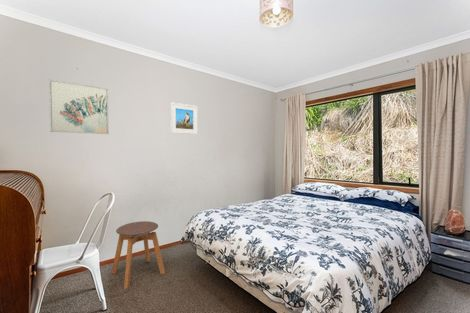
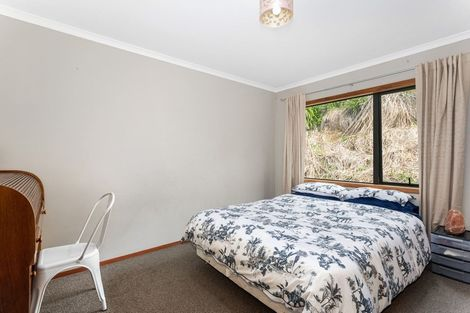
- stool (132, 246)
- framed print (184, 119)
- wall art (80, 108)
